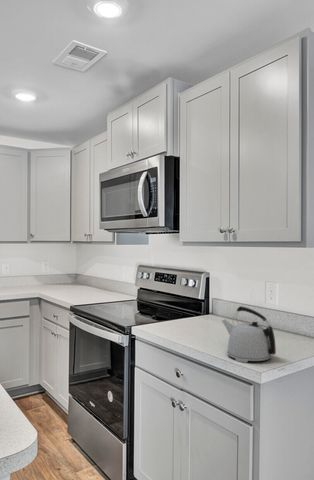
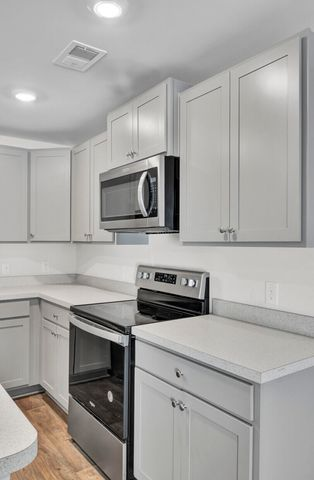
- kettle (247, 331)
